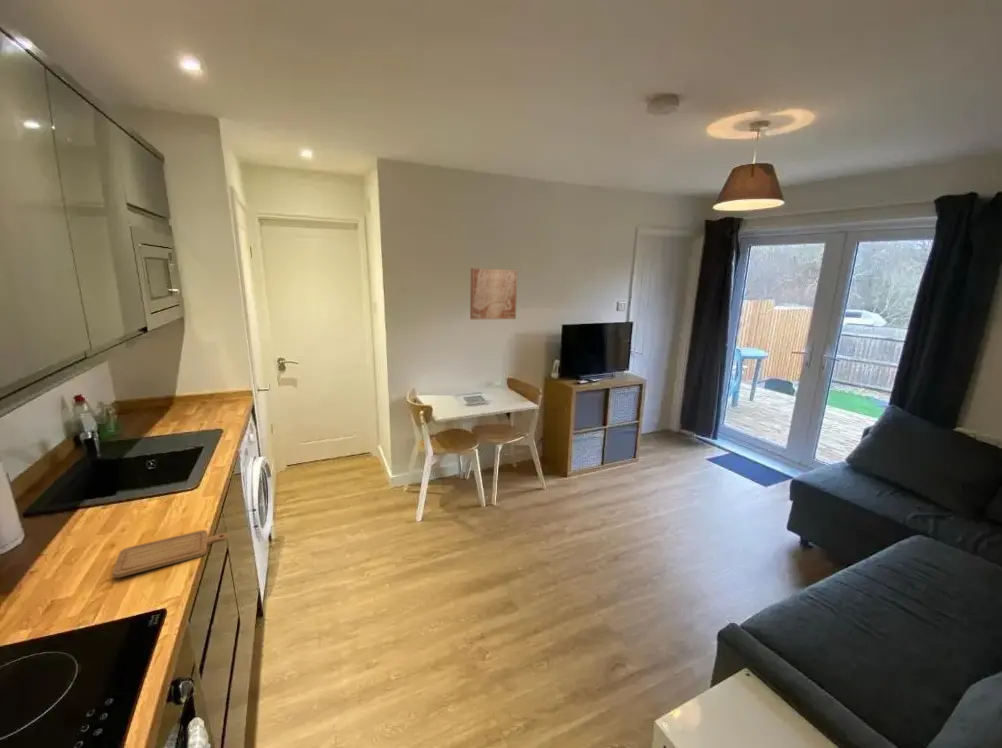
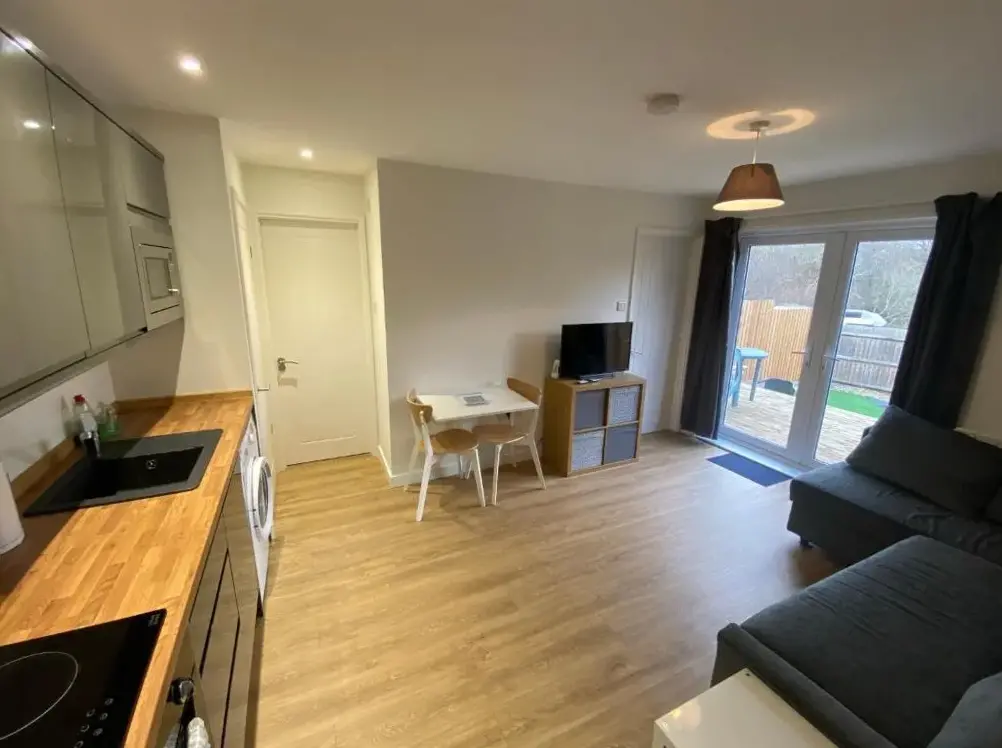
- wall art (494, 294)
- chopping board (175, 549)
